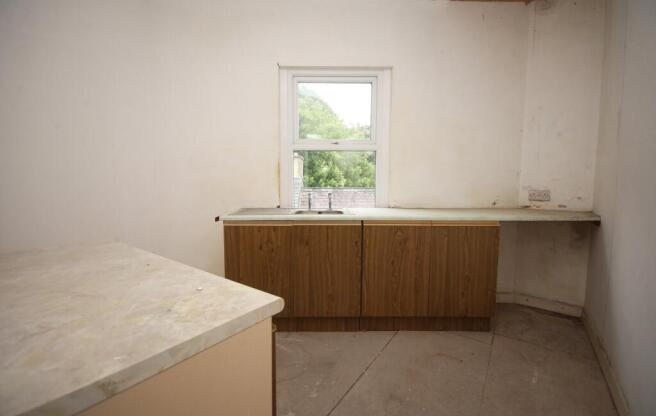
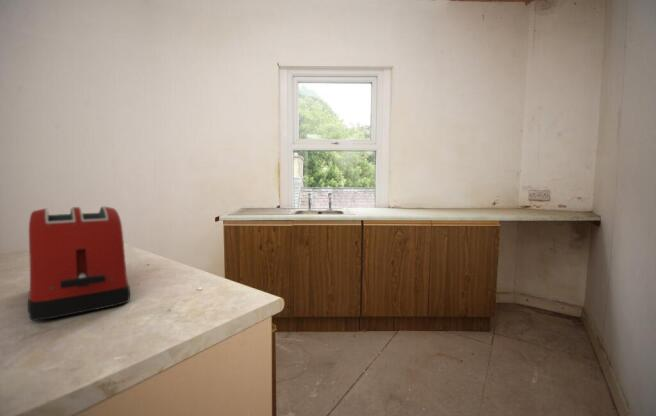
+ toaster (78, 251)
